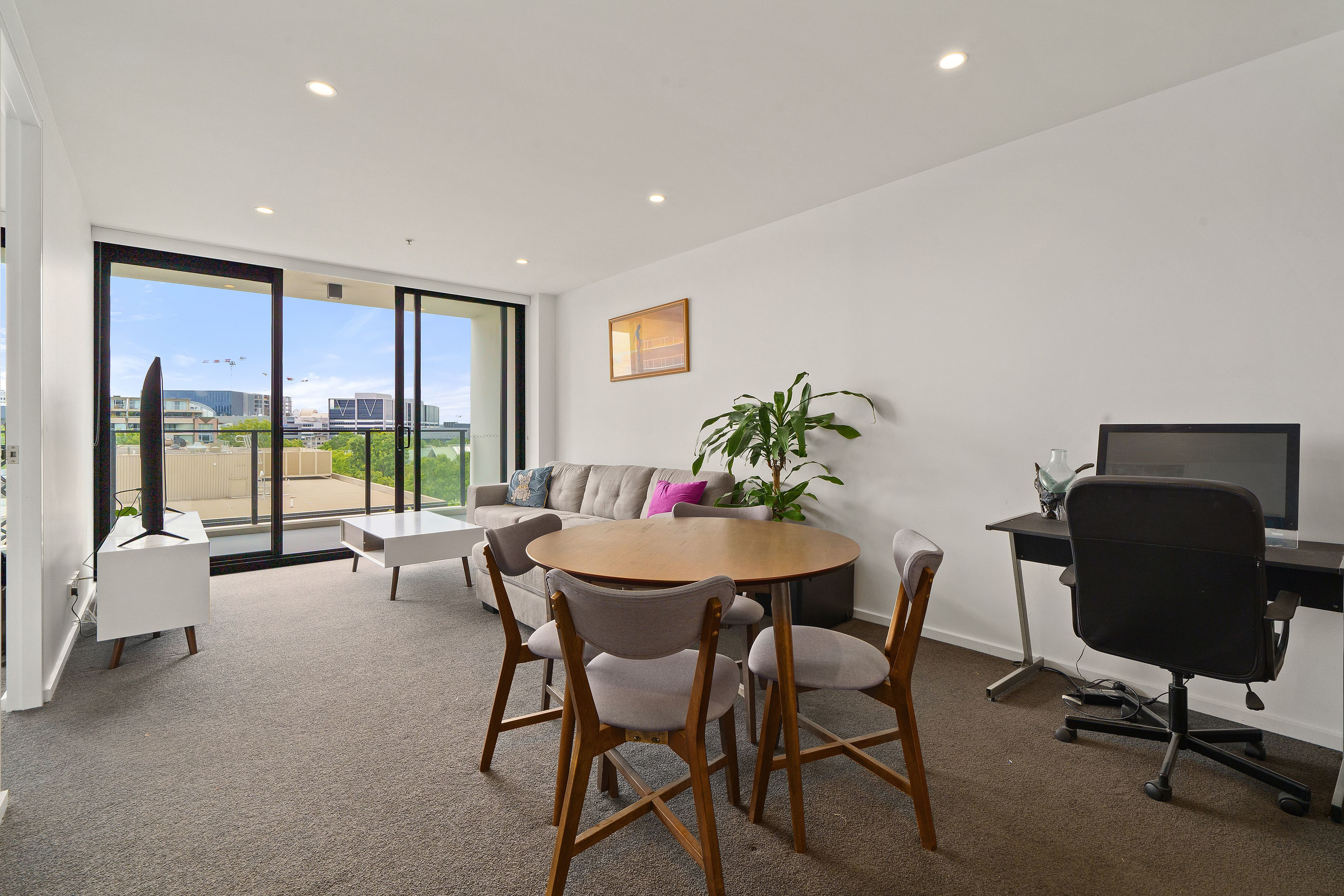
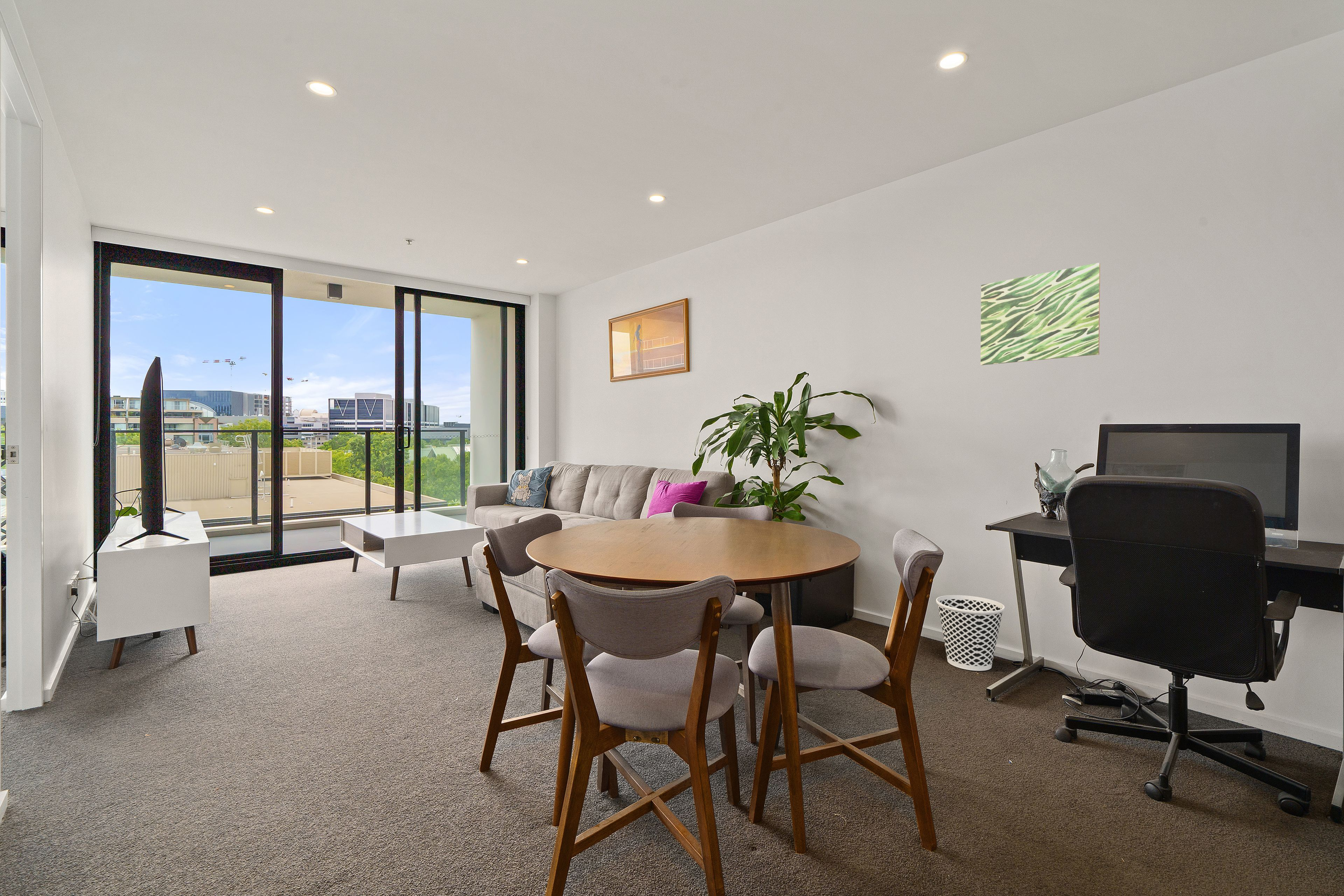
+ wall art (1036, 317)
+ wastebasket (969, 633)
